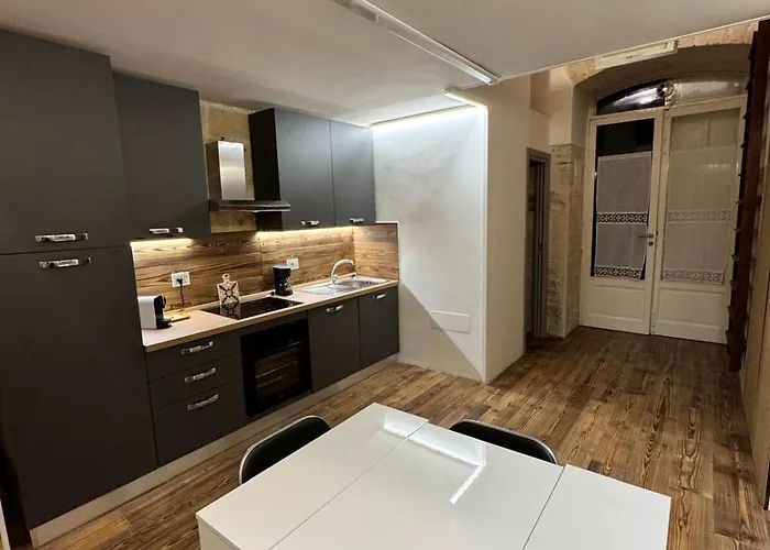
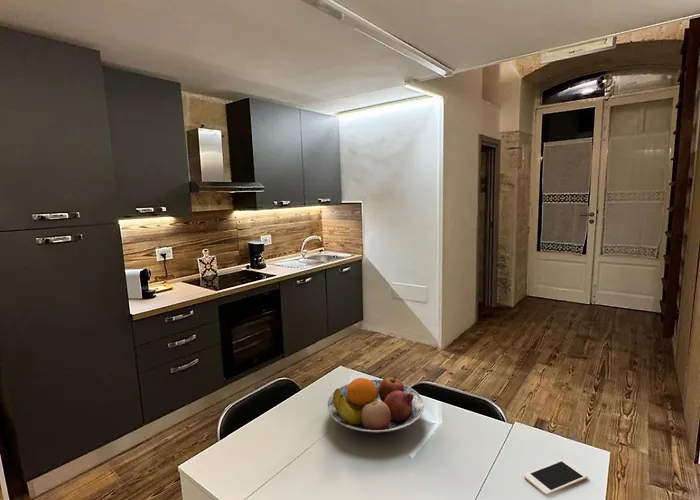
+ cell phone (555, 476)
+ fruit bowl (375, 398)
